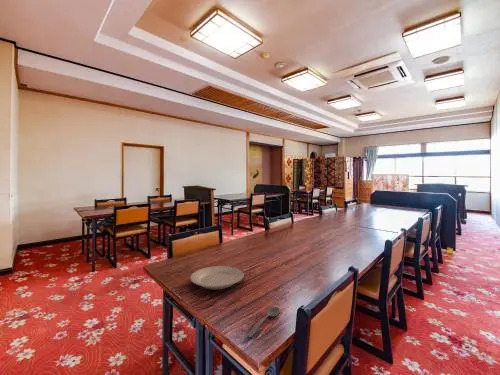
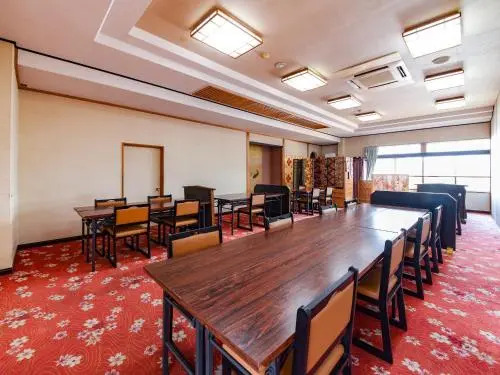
- plate (217, 278)
- soupspoon (263, 320)
